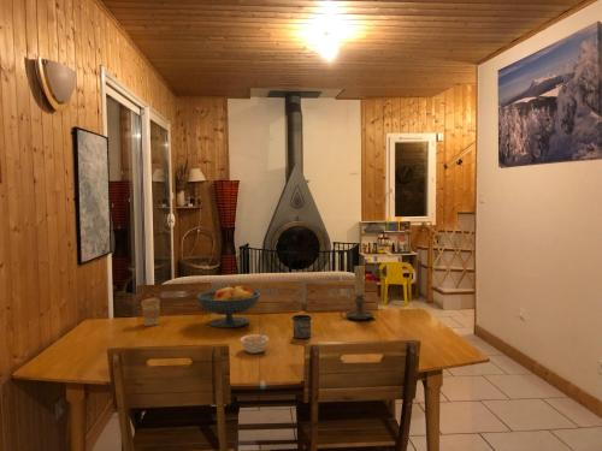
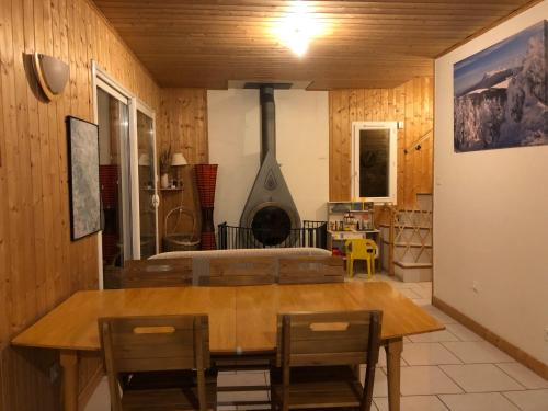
- candle holder (356, 291)
- coffee cup (150, 310)
- legume (254, 343)
- fruit bowl (229, 303)
- mug (301, 325)
